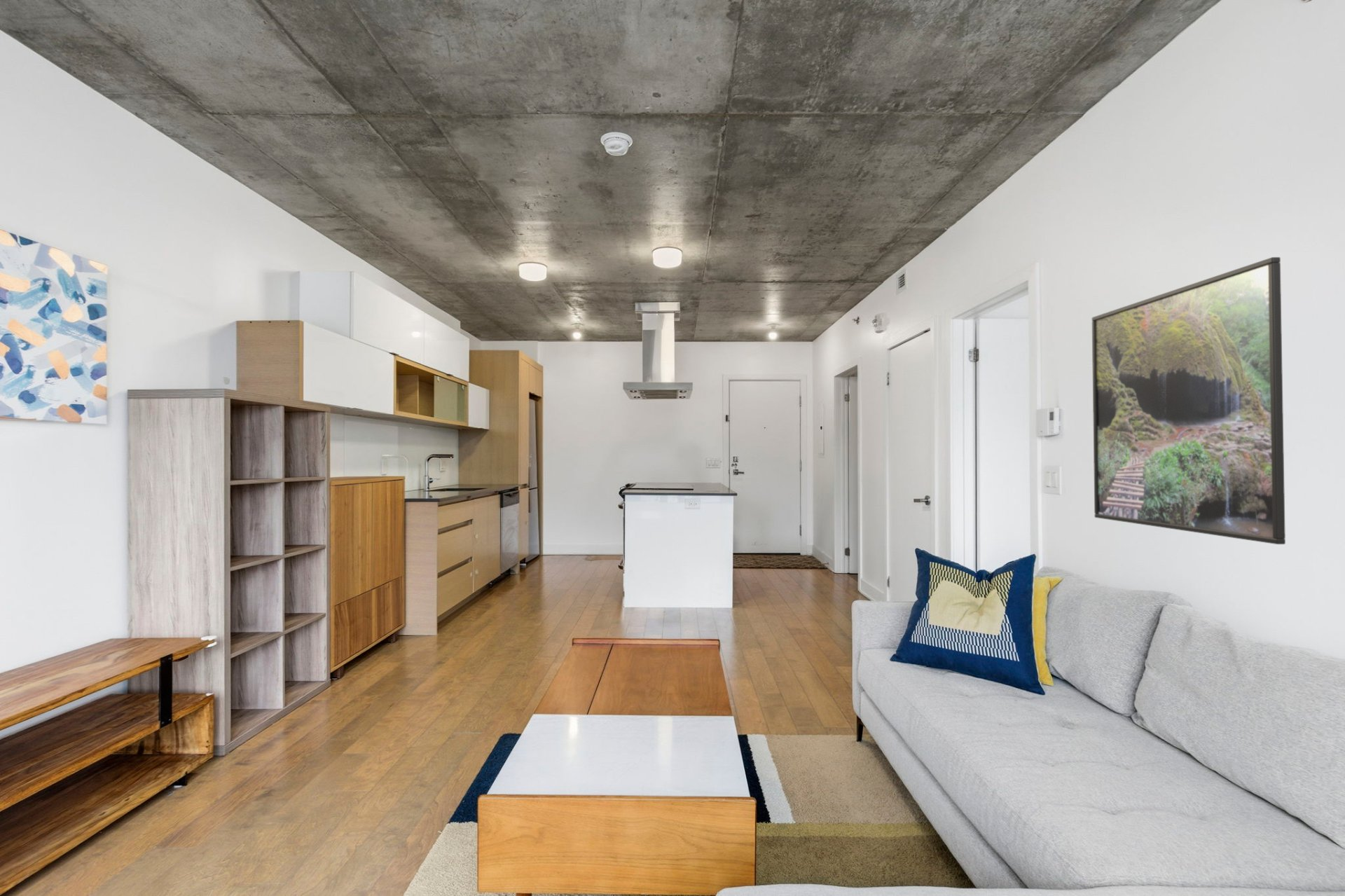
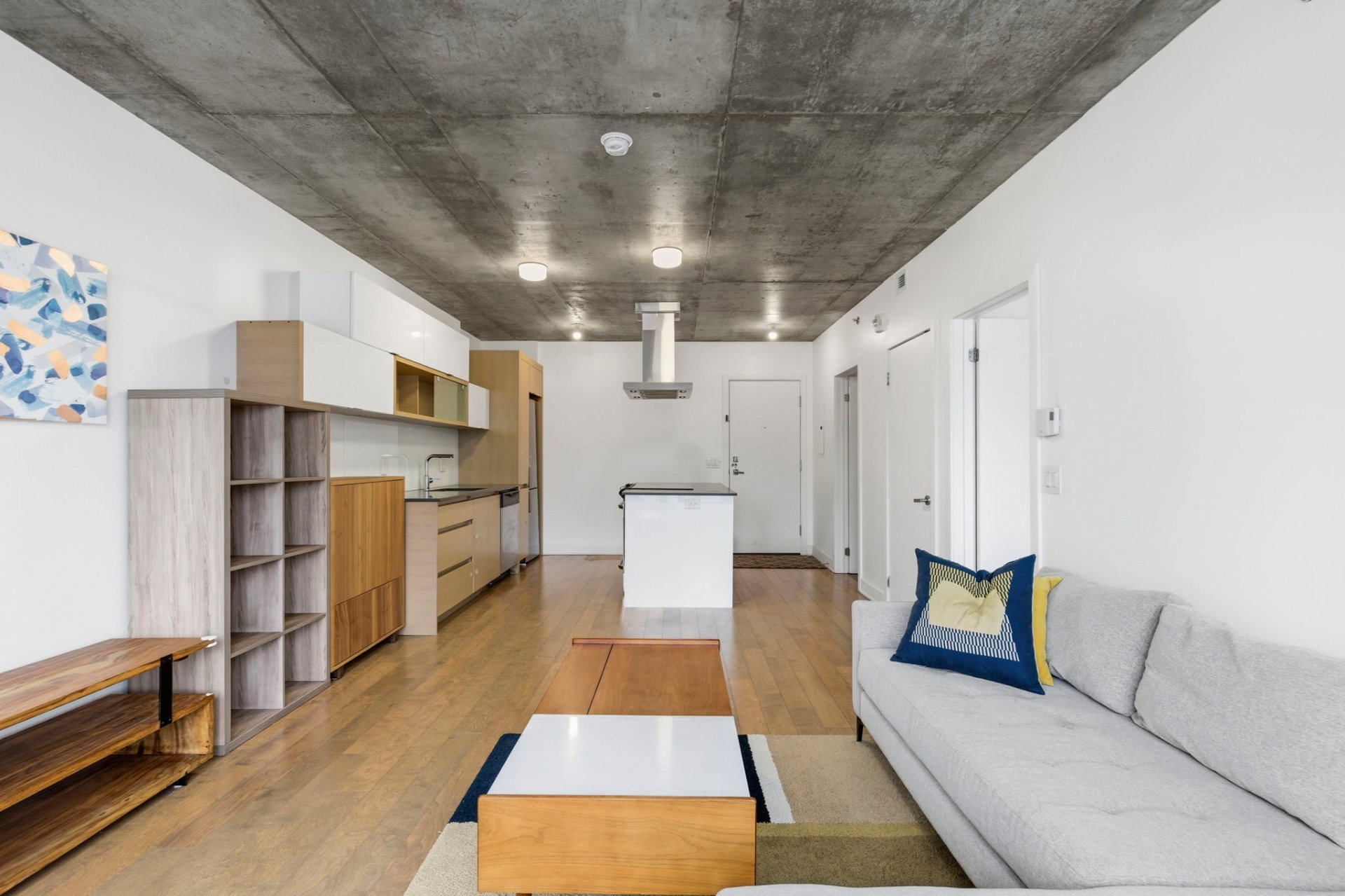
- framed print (1171, 410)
